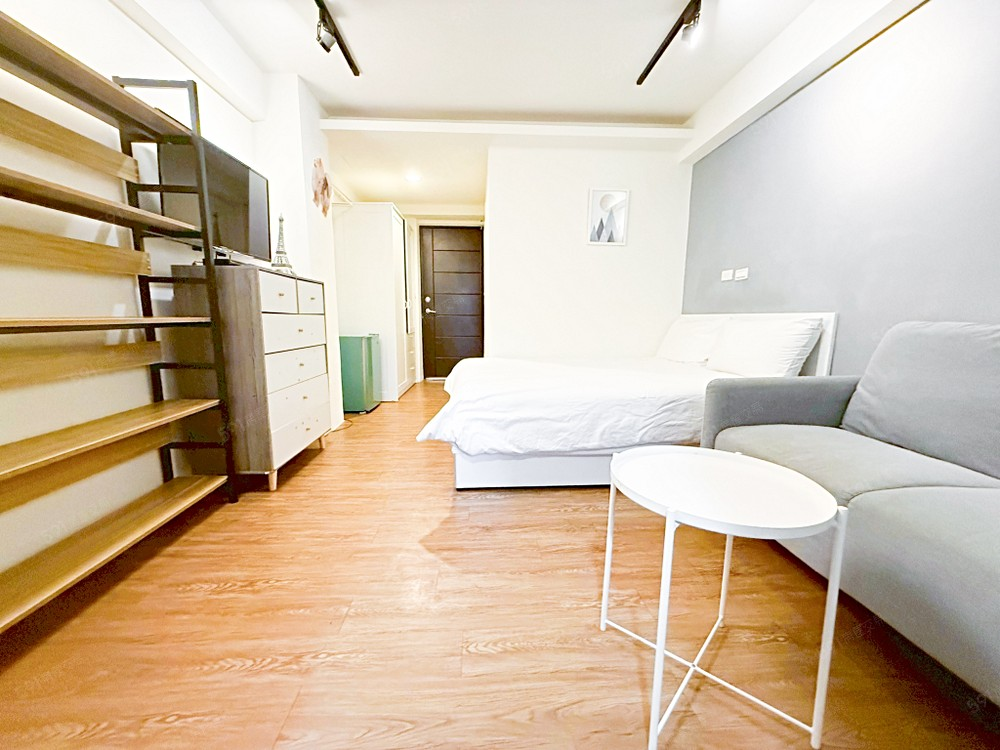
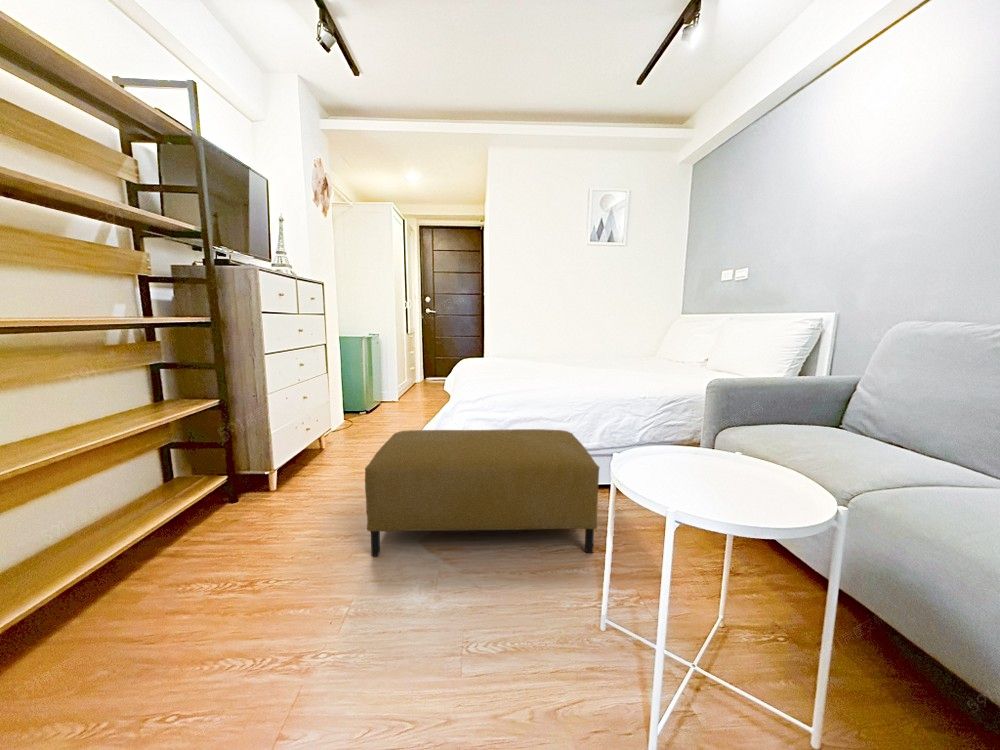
+ ottoman (483, 482)
